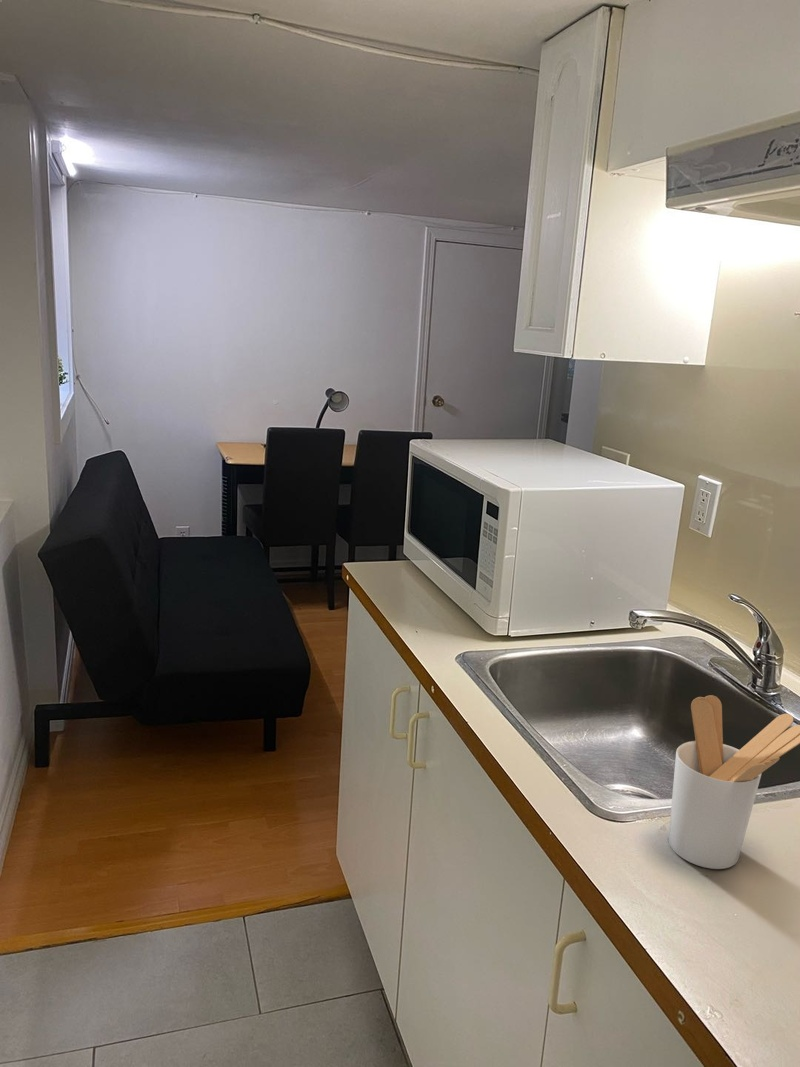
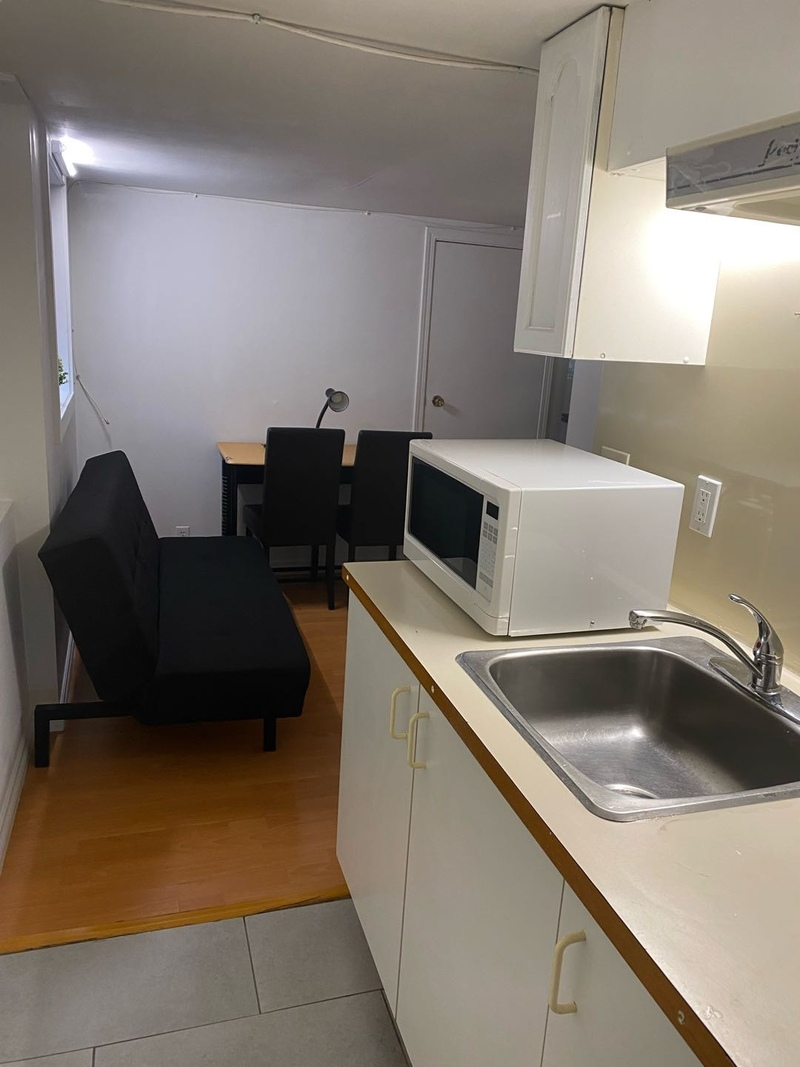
- utensil holder (734, 783)
